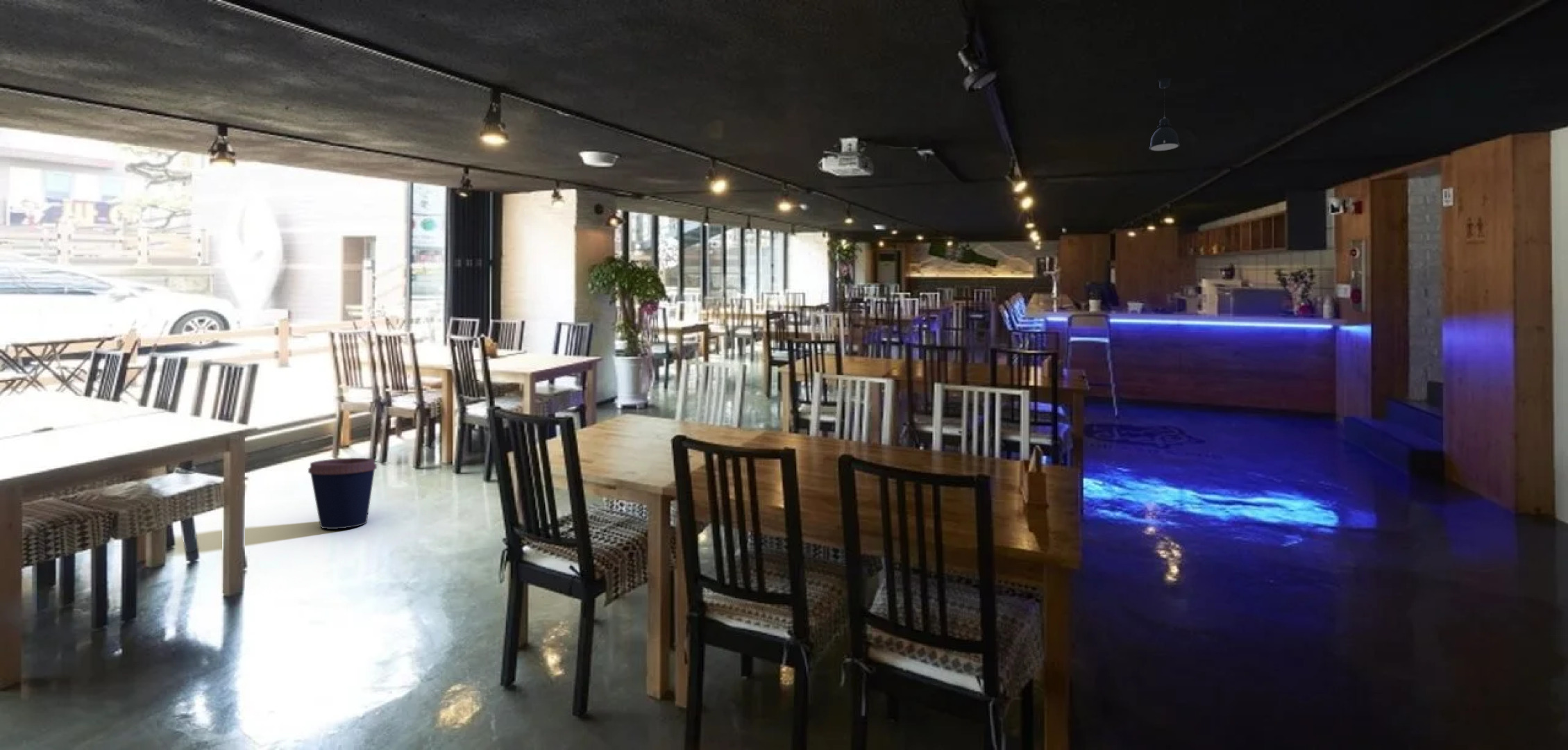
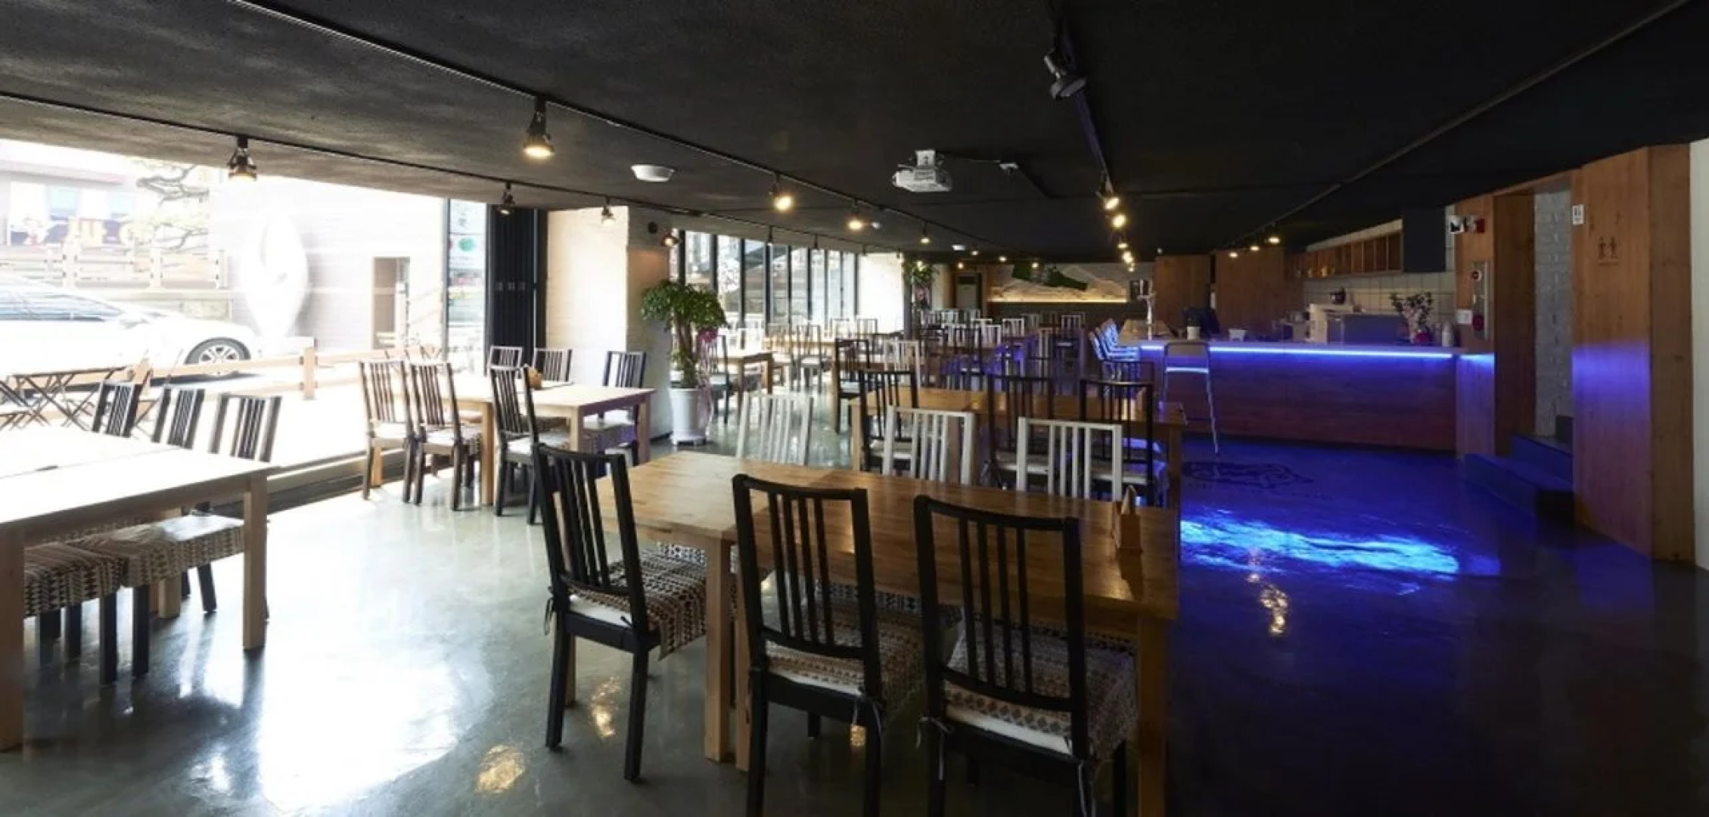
- coffee cup (343, 492)
- pendant light (1164, 115)
